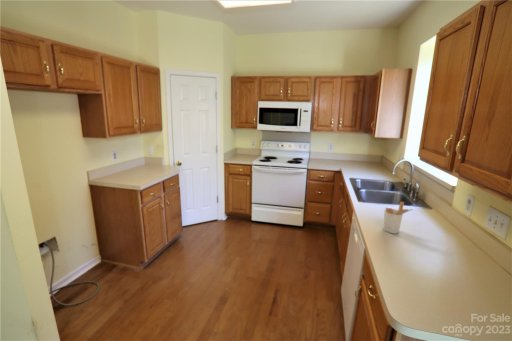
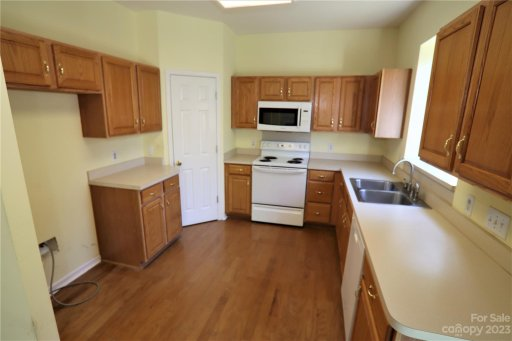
- utensil holder (396, 218)
